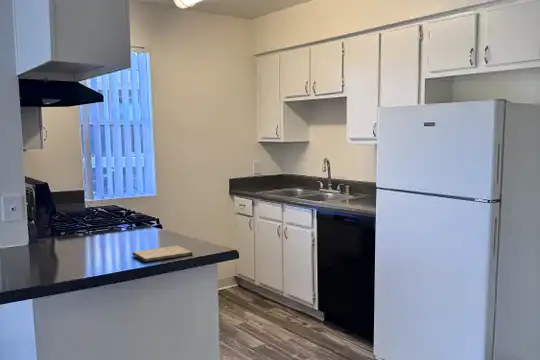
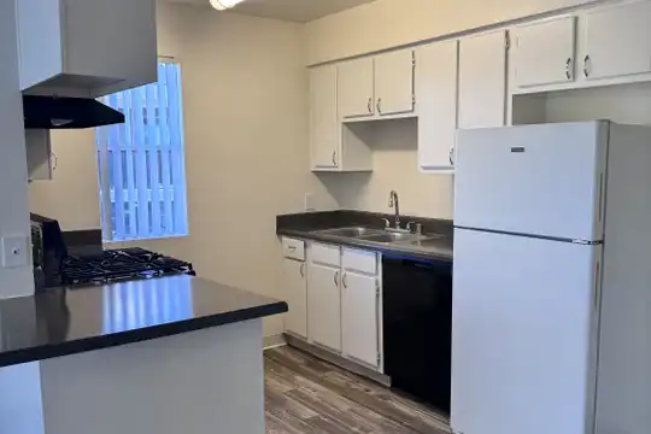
- cutting board (162, 253)
